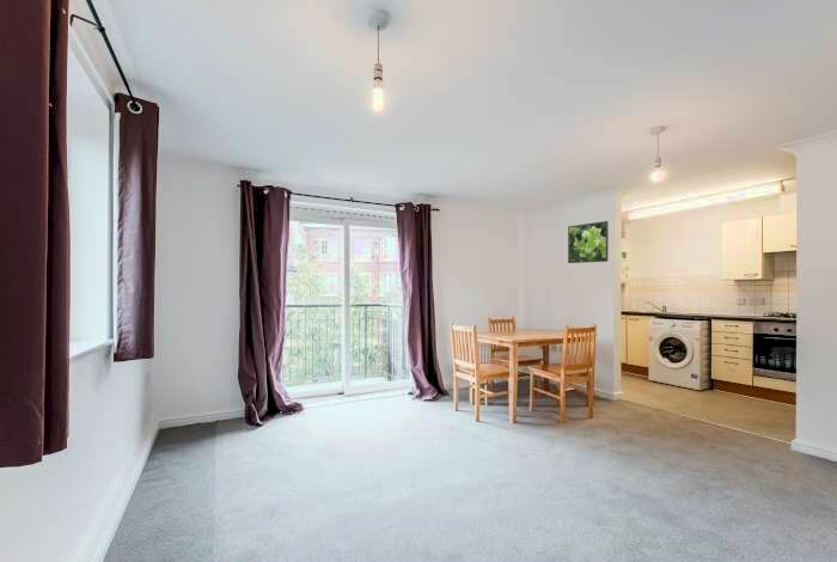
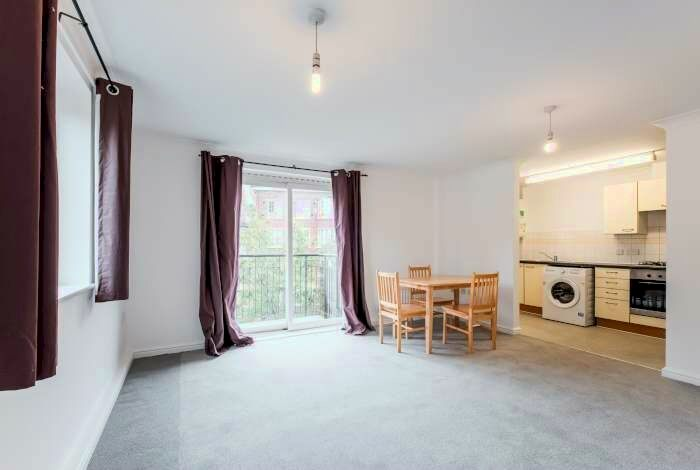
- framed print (587, 243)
